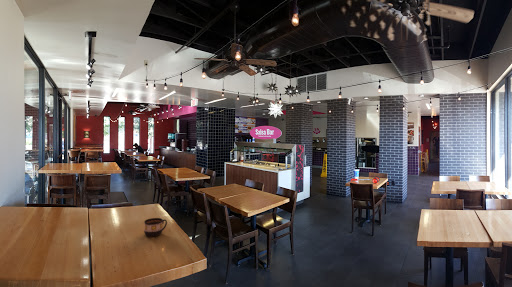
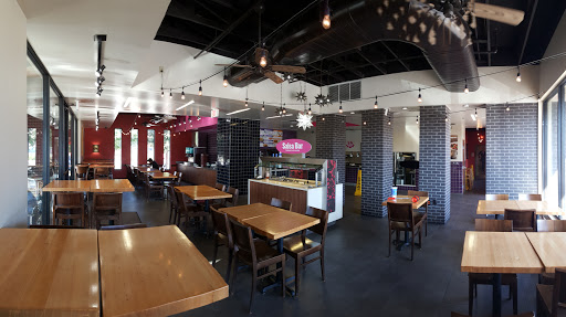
- cup (154, 227)
